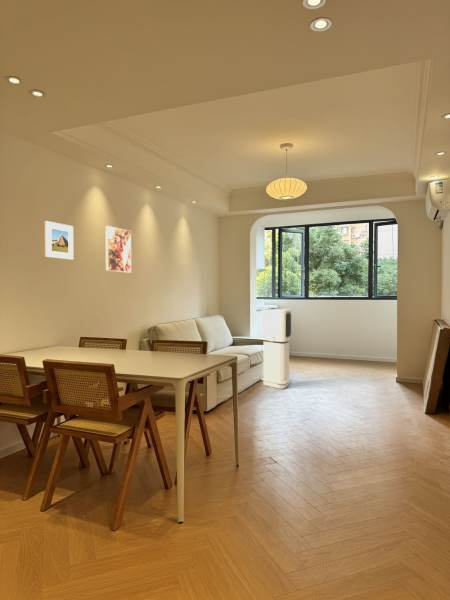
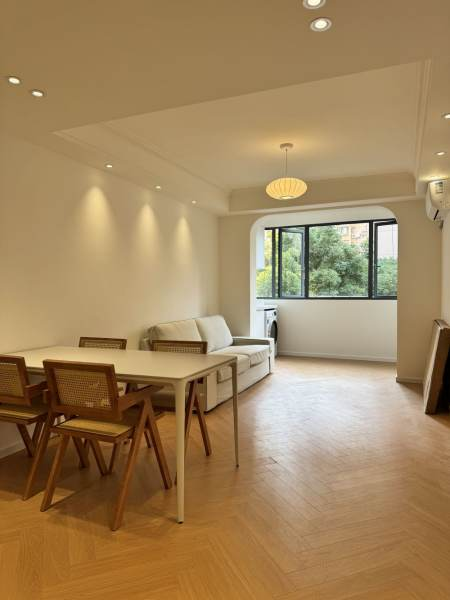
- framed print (118, 250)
- air purifier (275, 347)
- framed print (59, 241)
